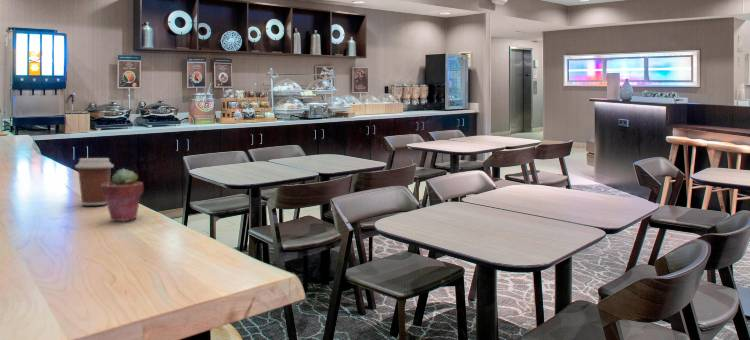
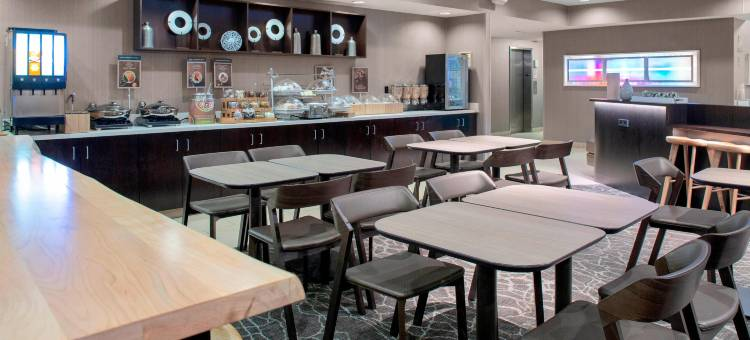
- coffee cup (94, 181)
- potted succulent (122, 193)
